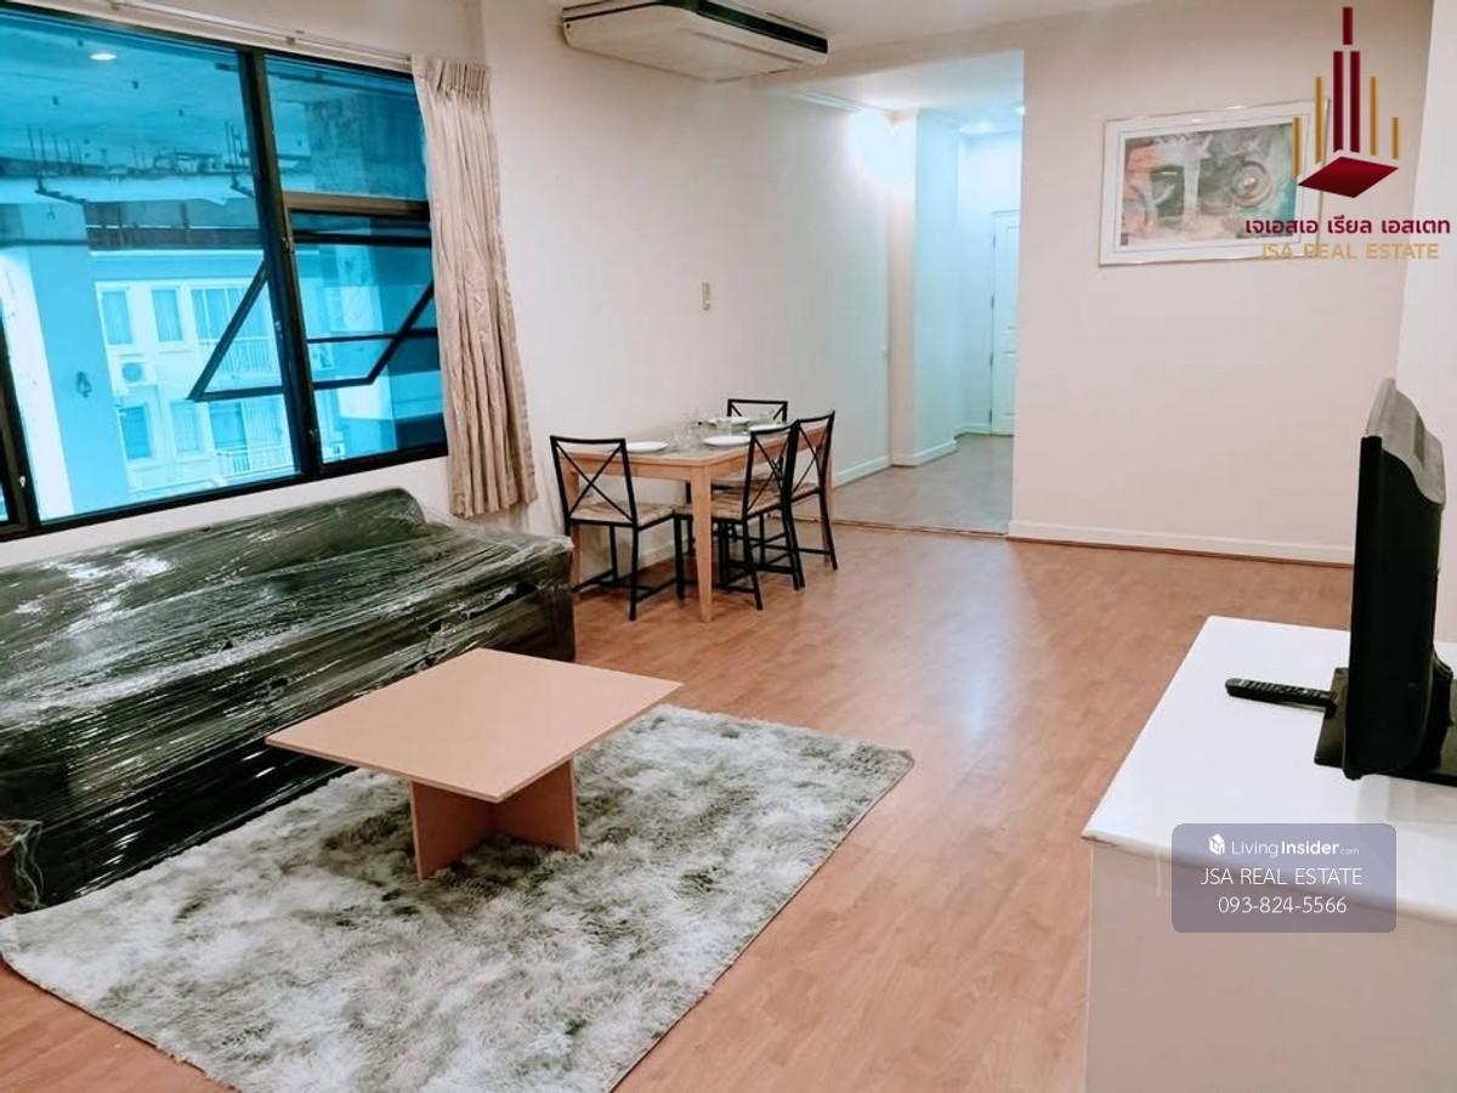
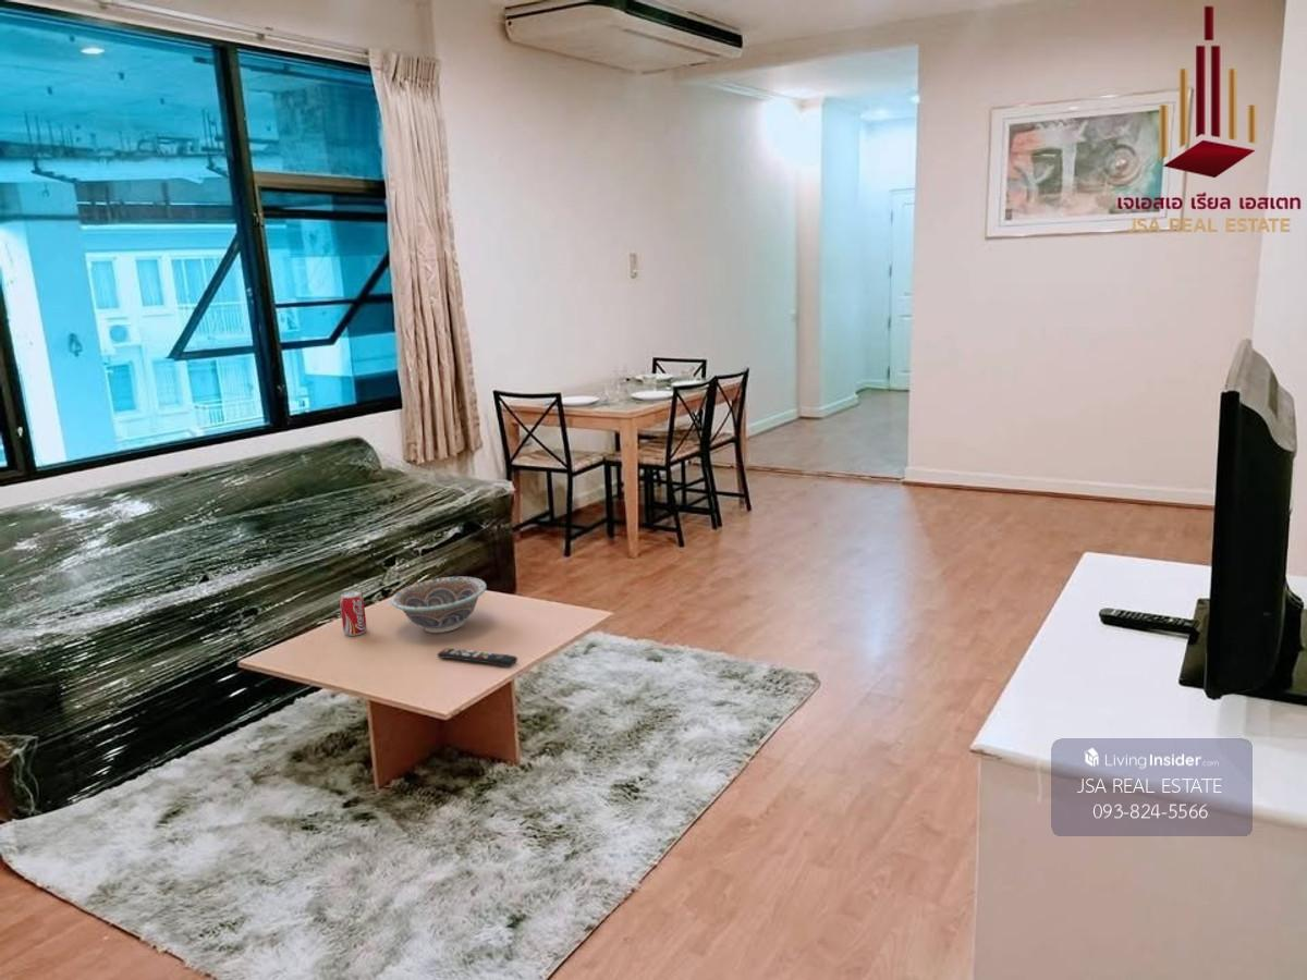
+ remote control (477, 657)
+ beverage can (353, 613)
+ decorative bowl (440, 608)
